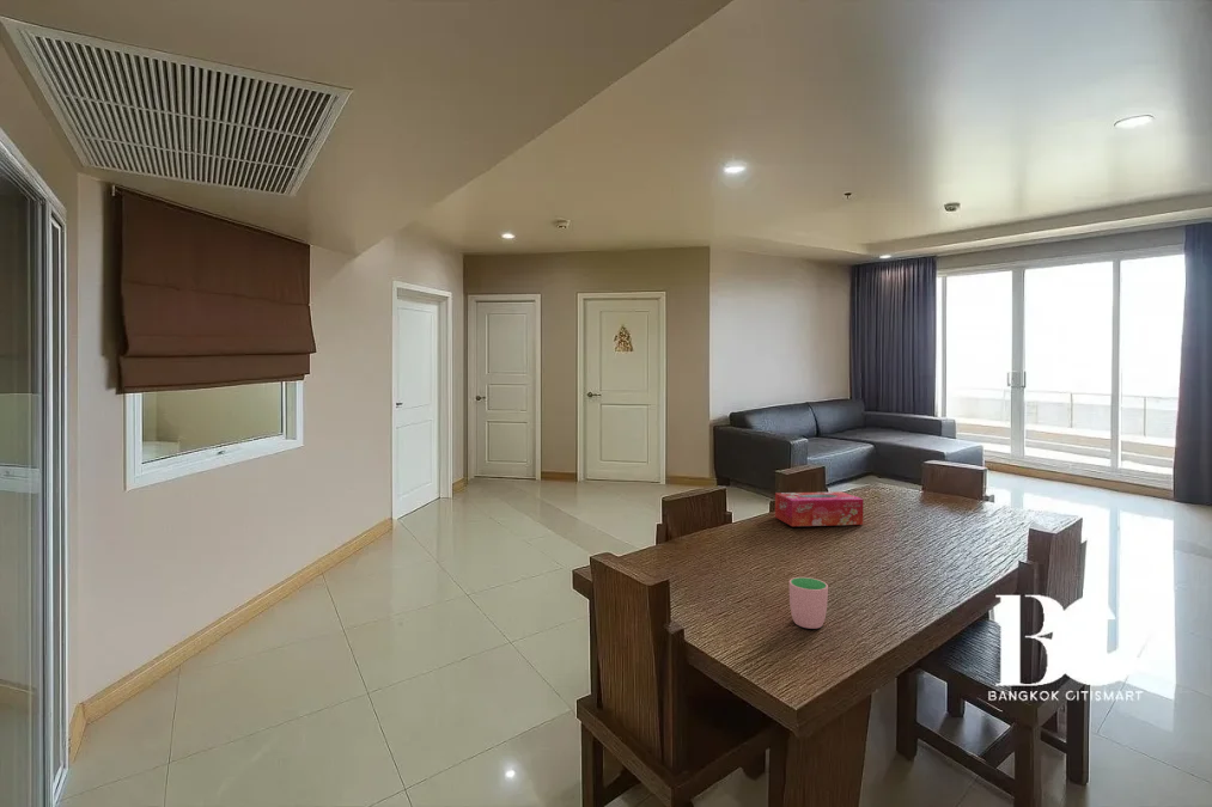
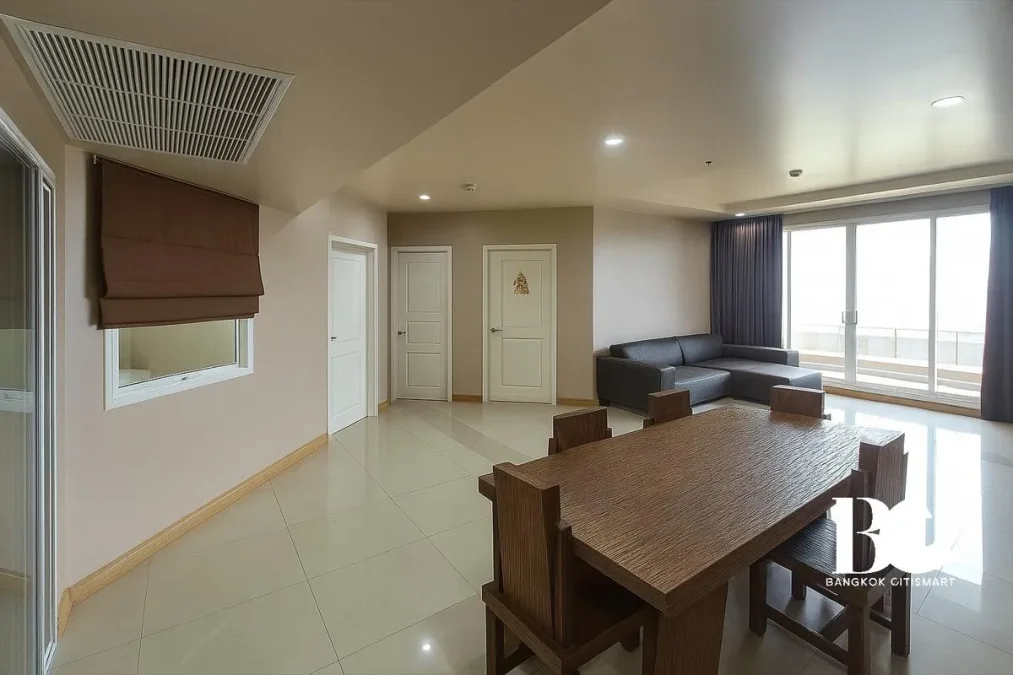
- cup (810, 600)
- tissue box (817, 508)
